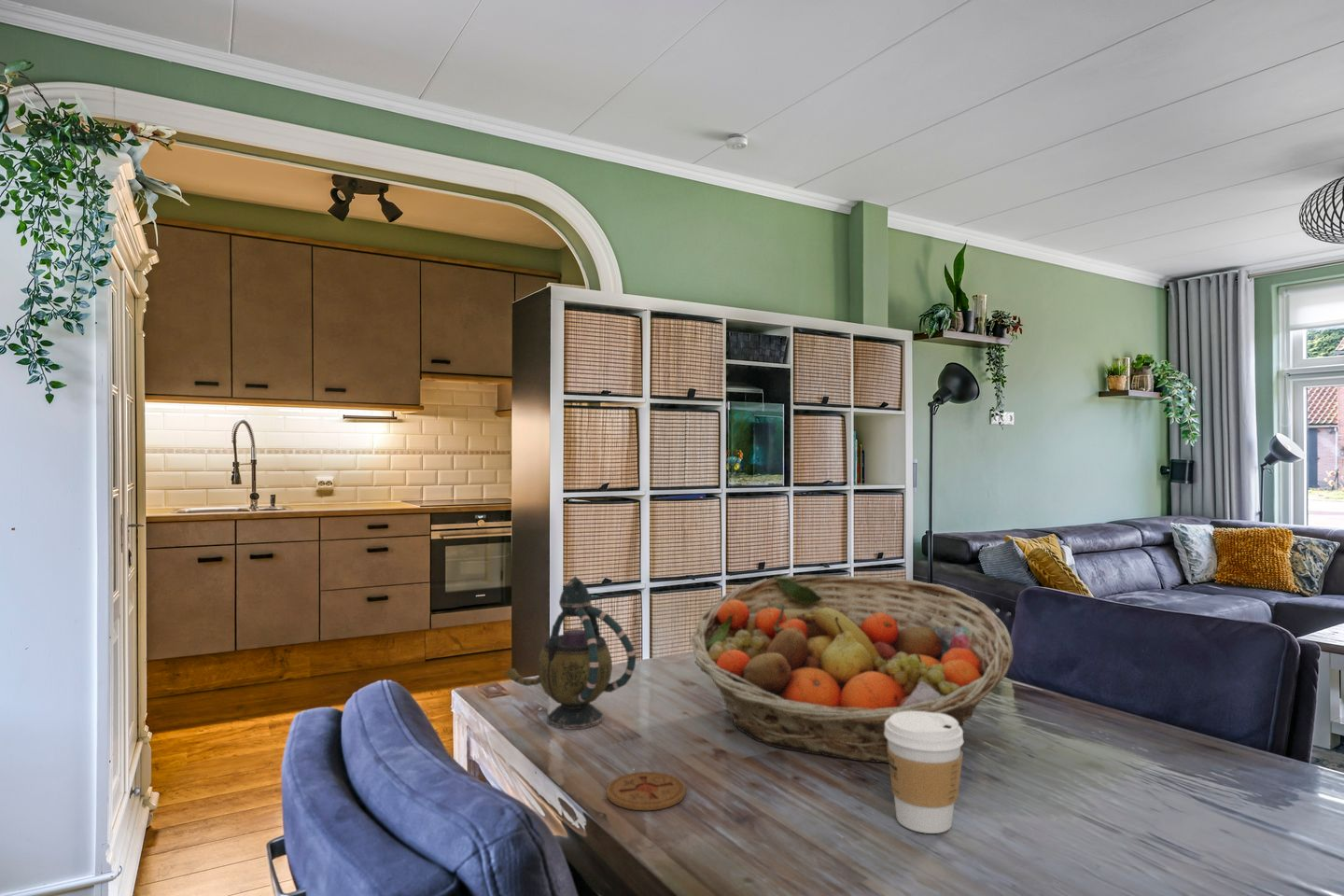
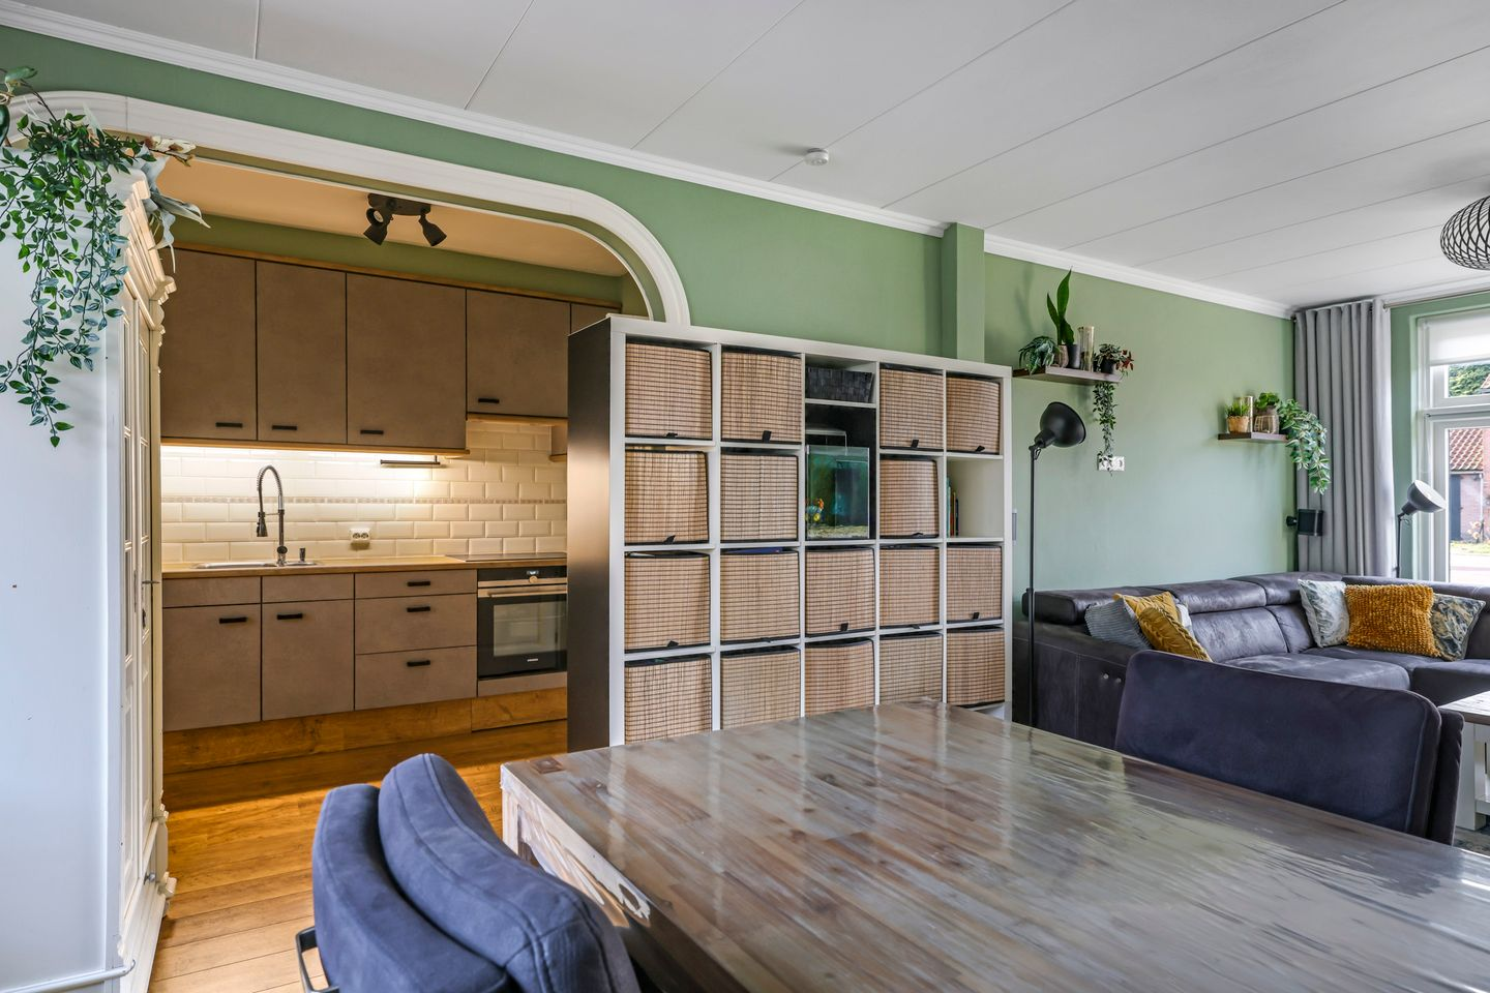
- fruit basket (843, 657)
- teapot (559, 644)
- coffee cup (923, 768)
- coaster (646, 790)
